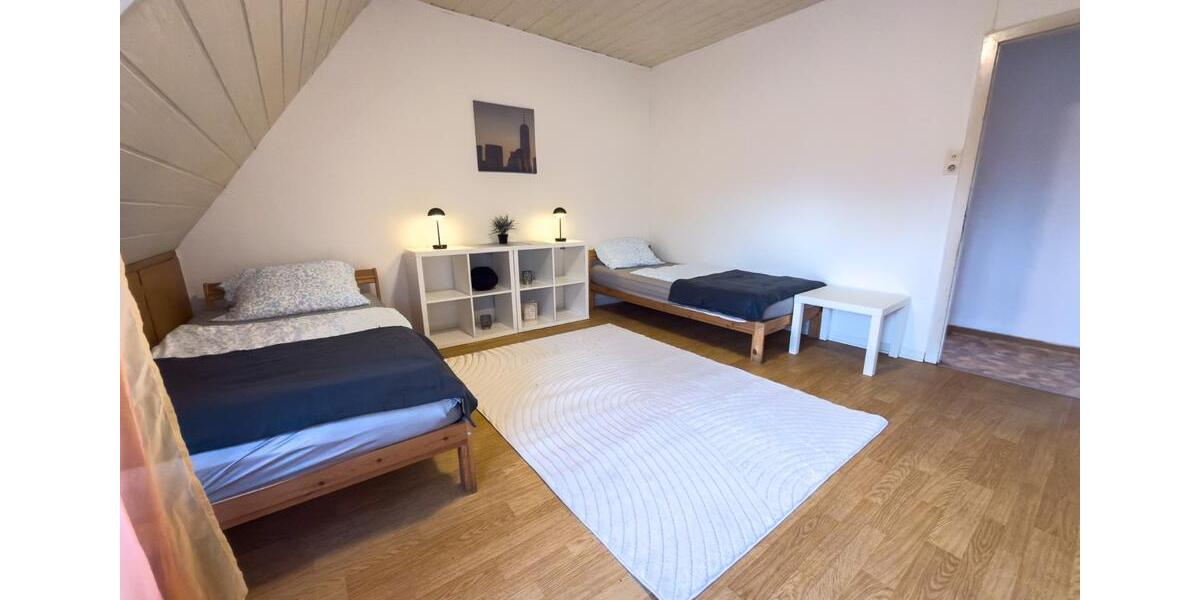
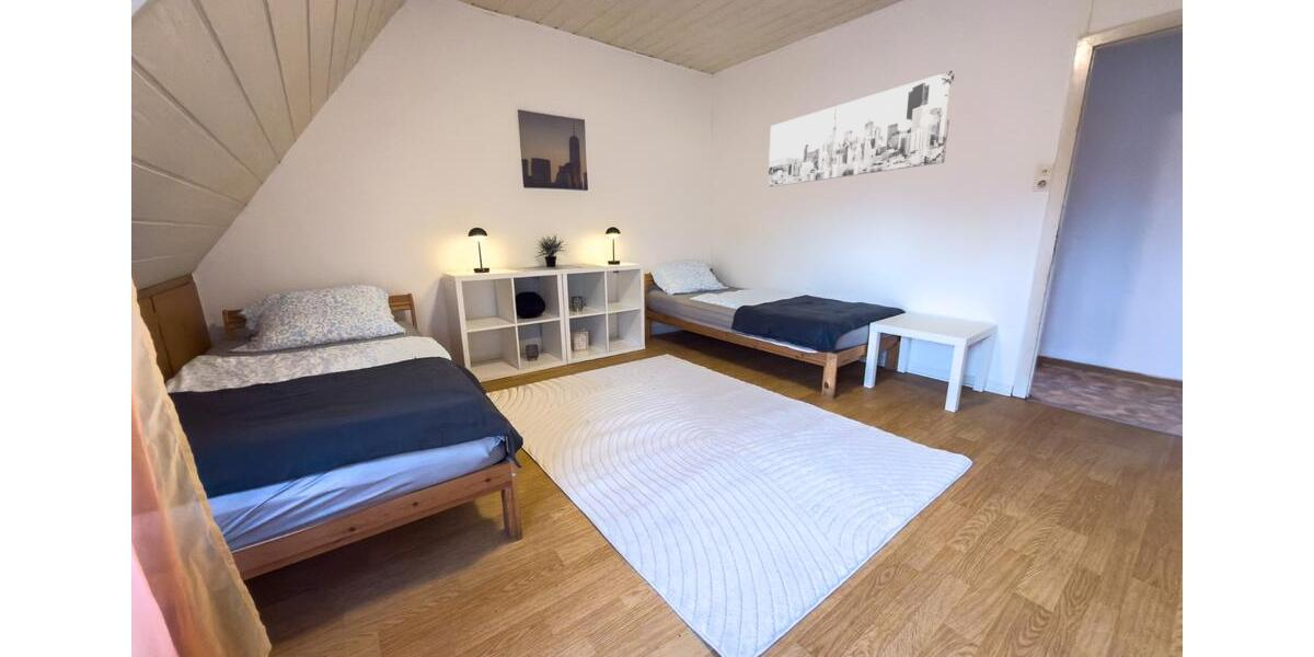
+ wall art (842, 140)
